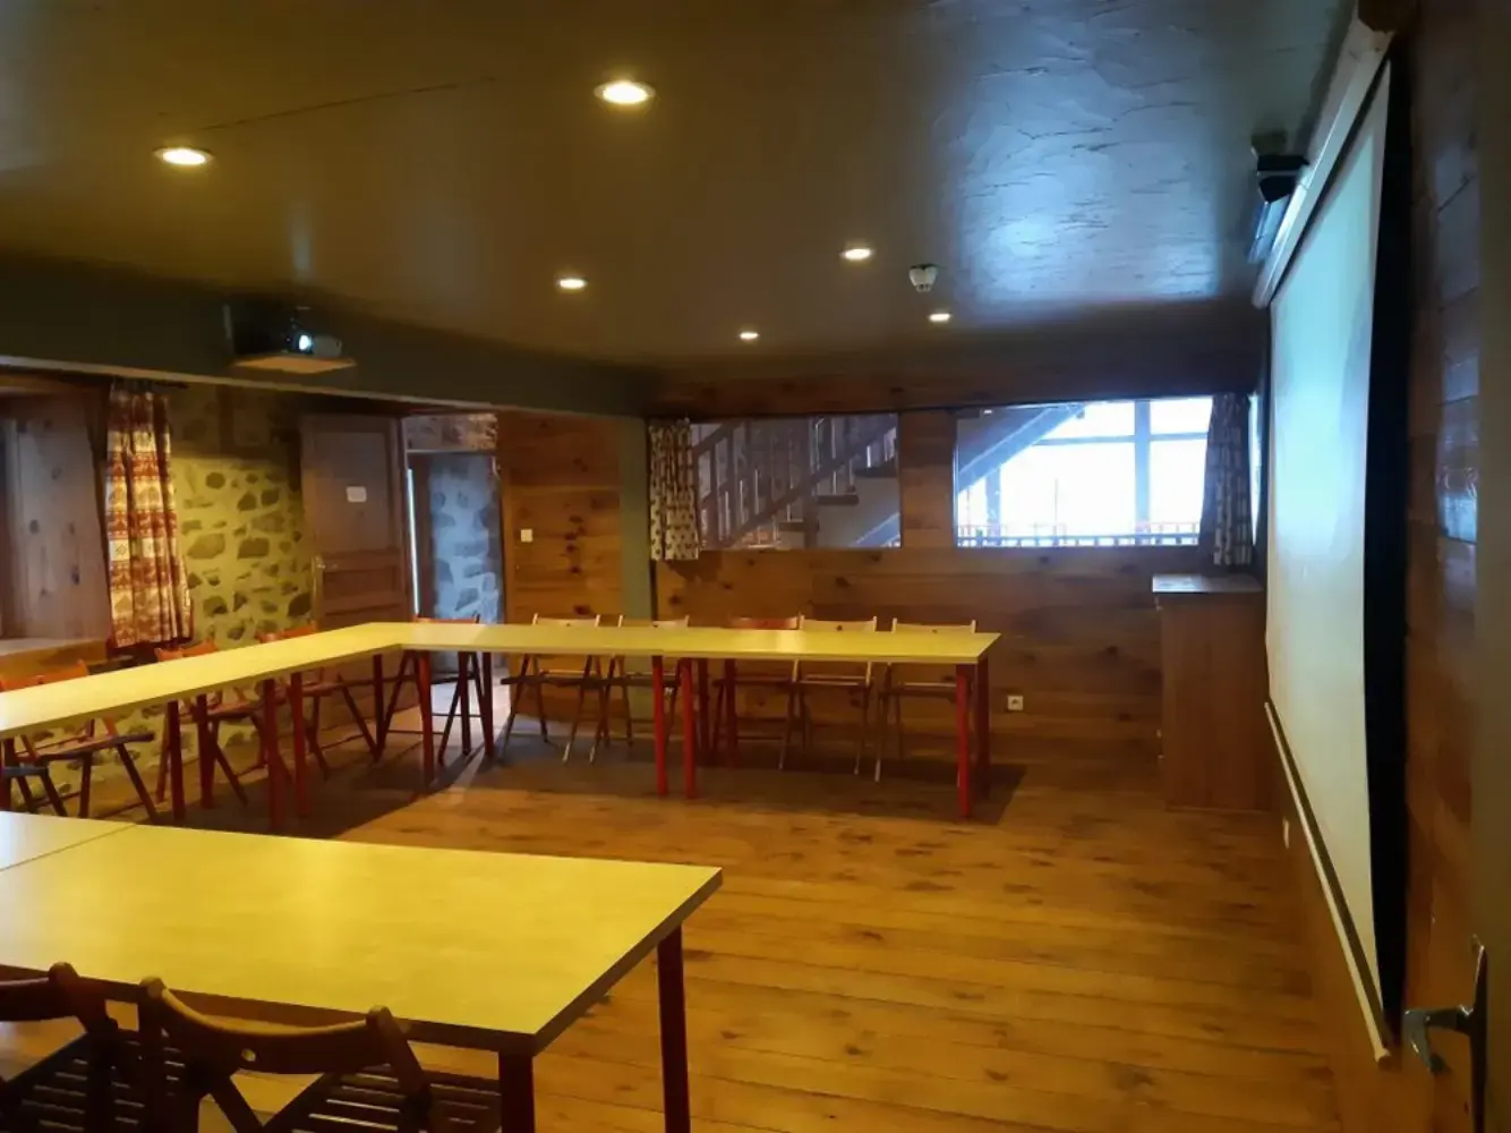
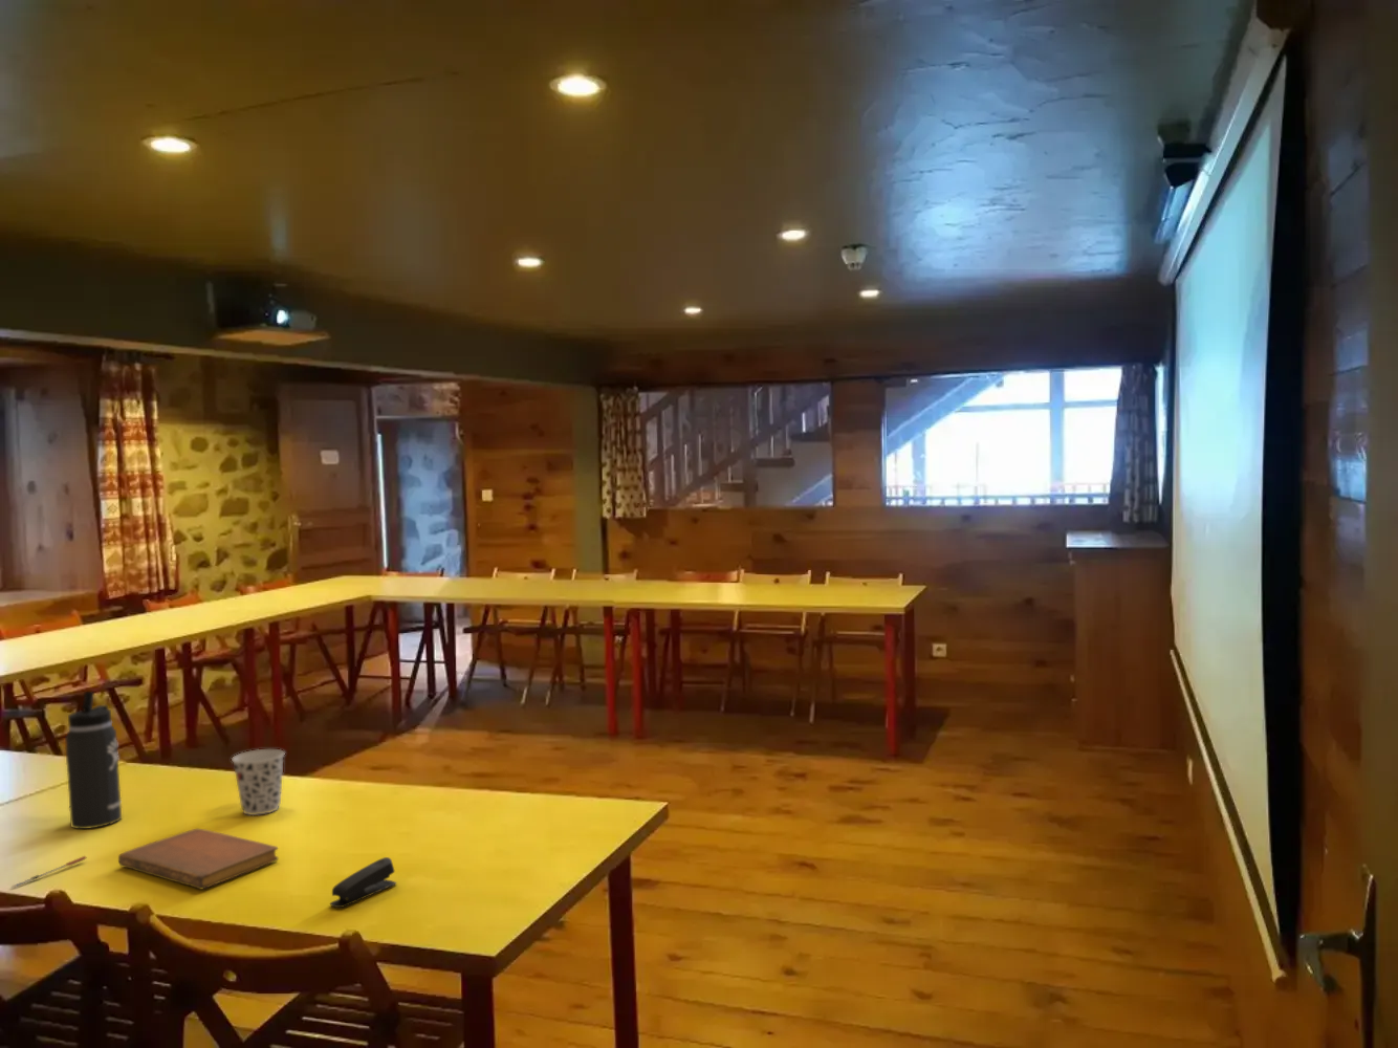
+ pen (50, 871)
+ stapler (362, 881)
+ cup (260, 782)
+ notebook (199, 856)
+ thermos bottle (95, 754)
